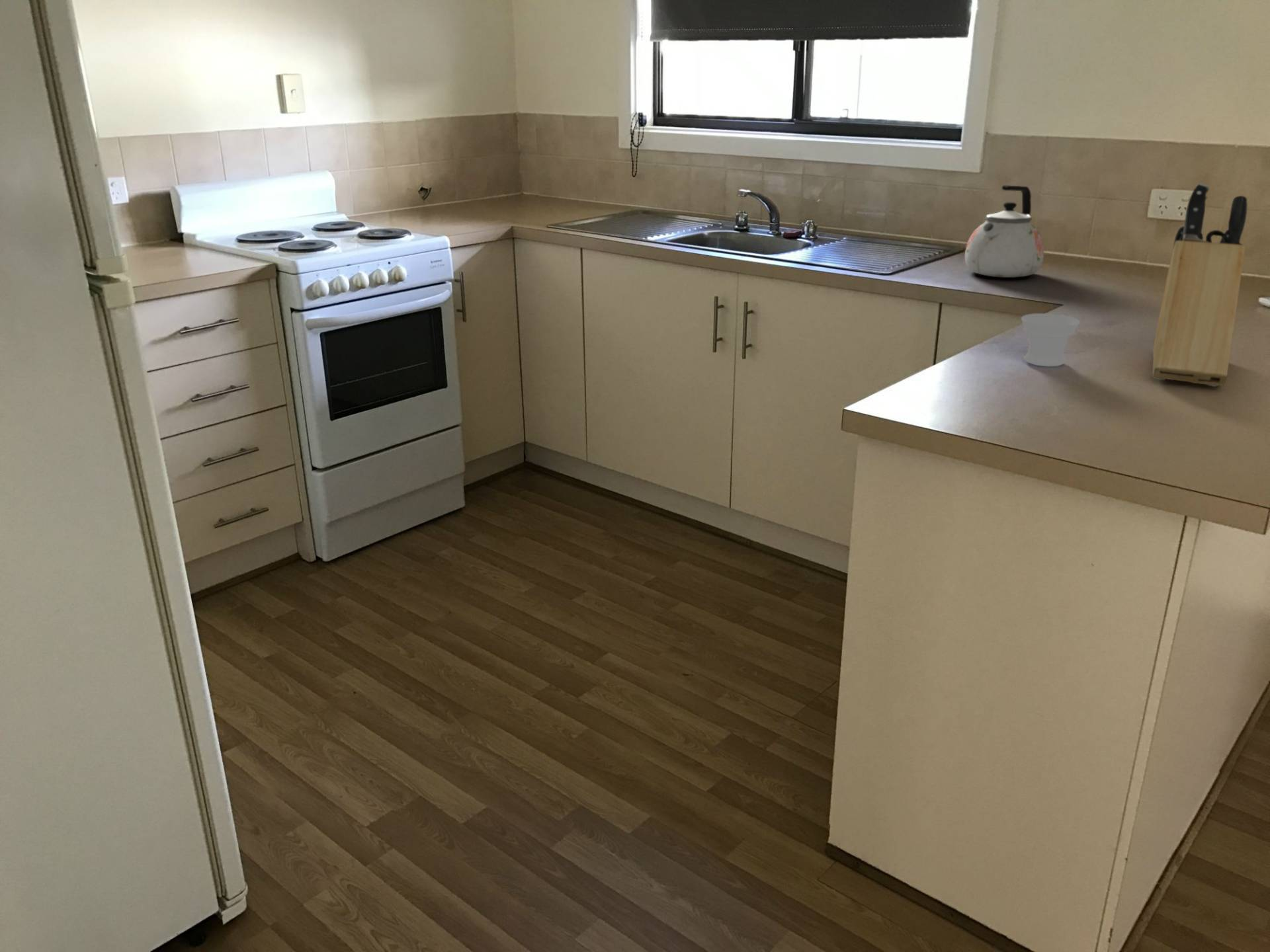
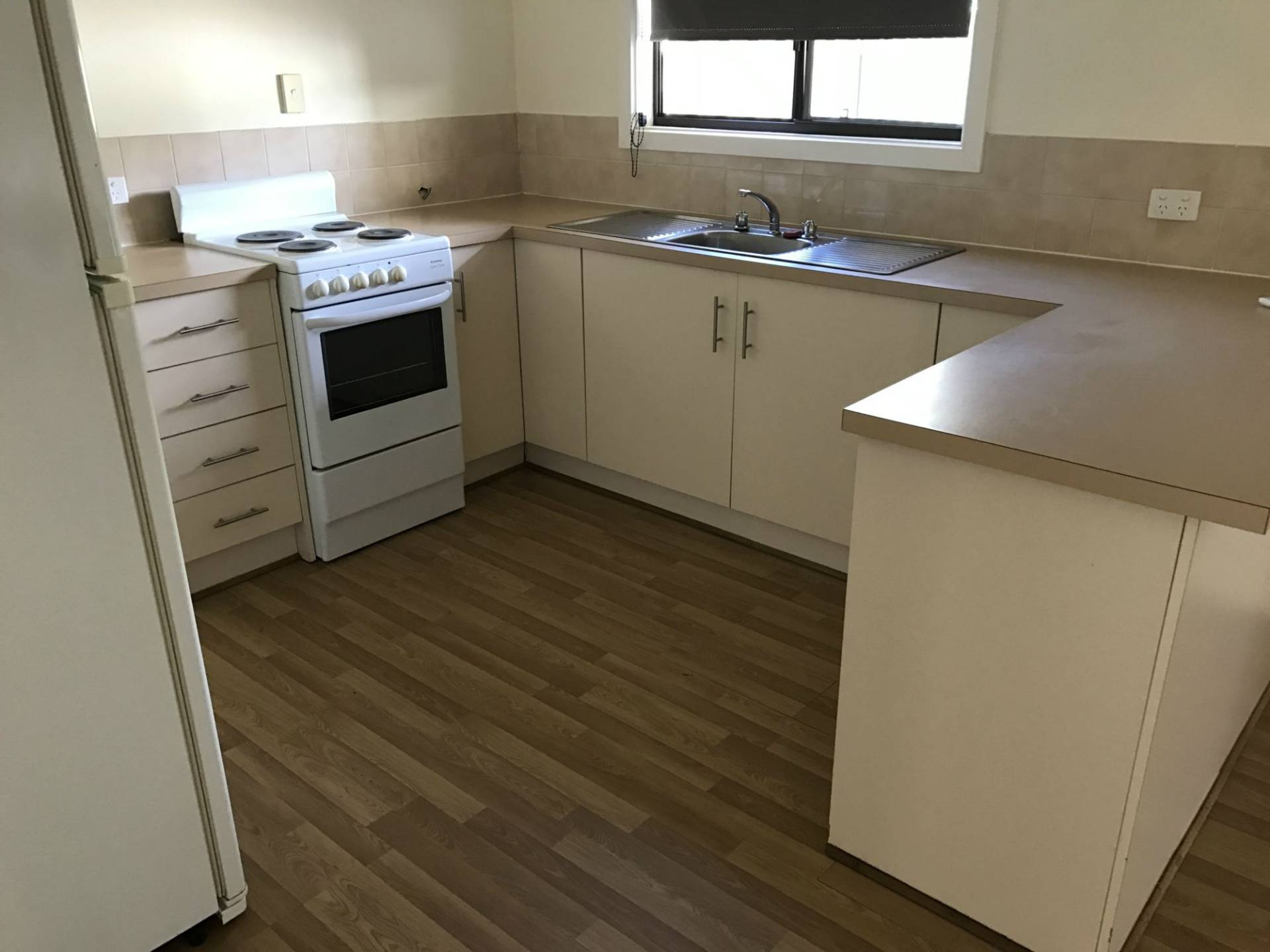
- knife block (1202, 279)
- kettle (1006, 230)
- cup (1047, 340)
